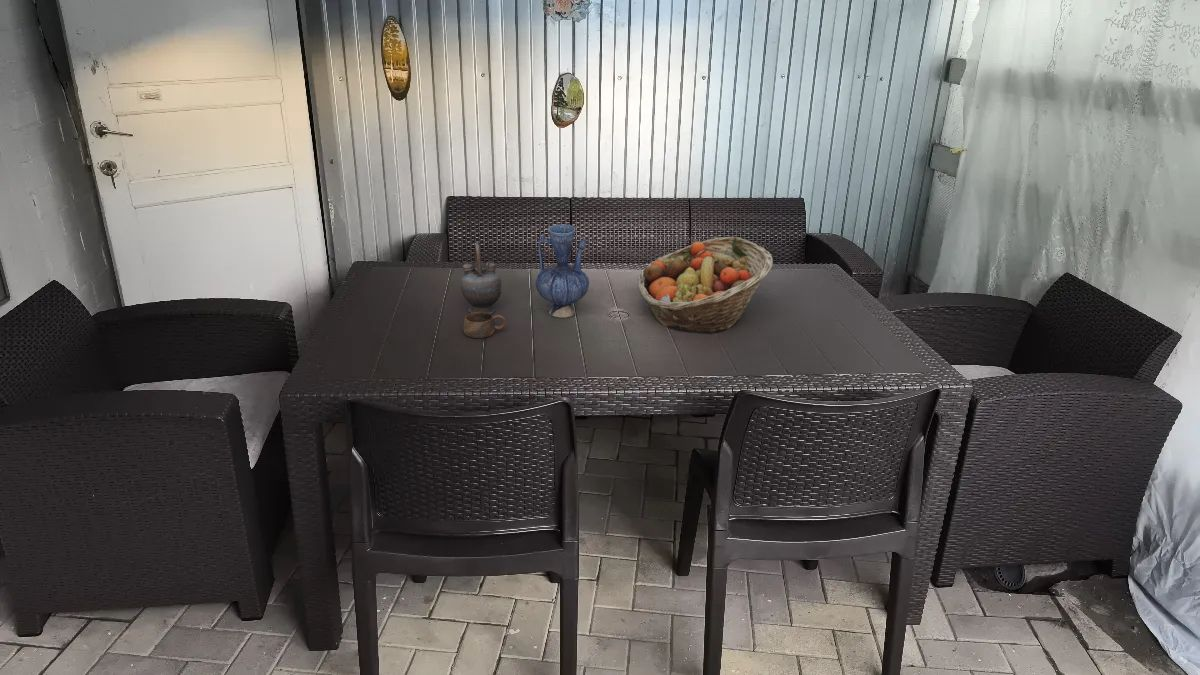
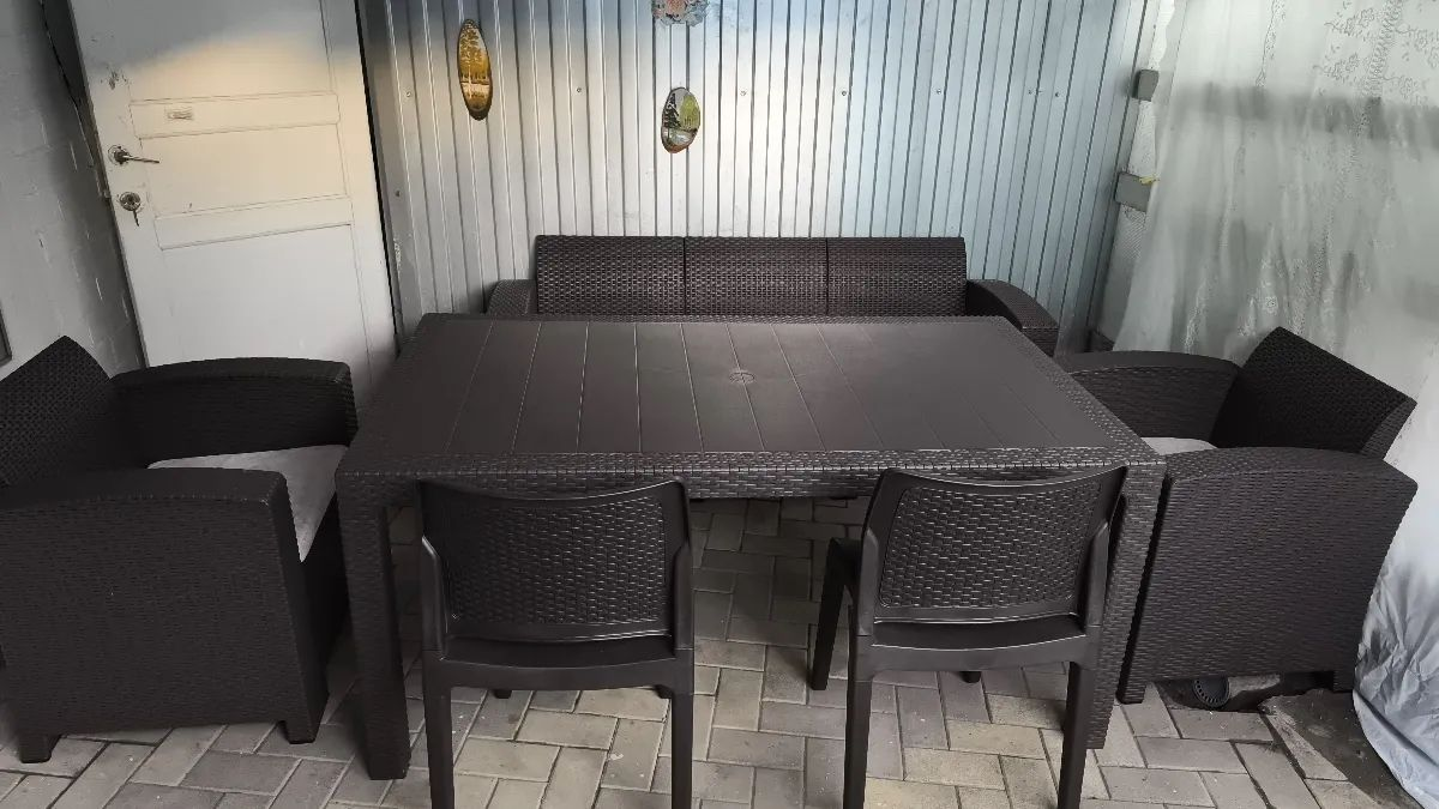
- fruit basket (702, 282)
- cup (484, 325)
- vase (562, 271)
- teapot (481, 276)
